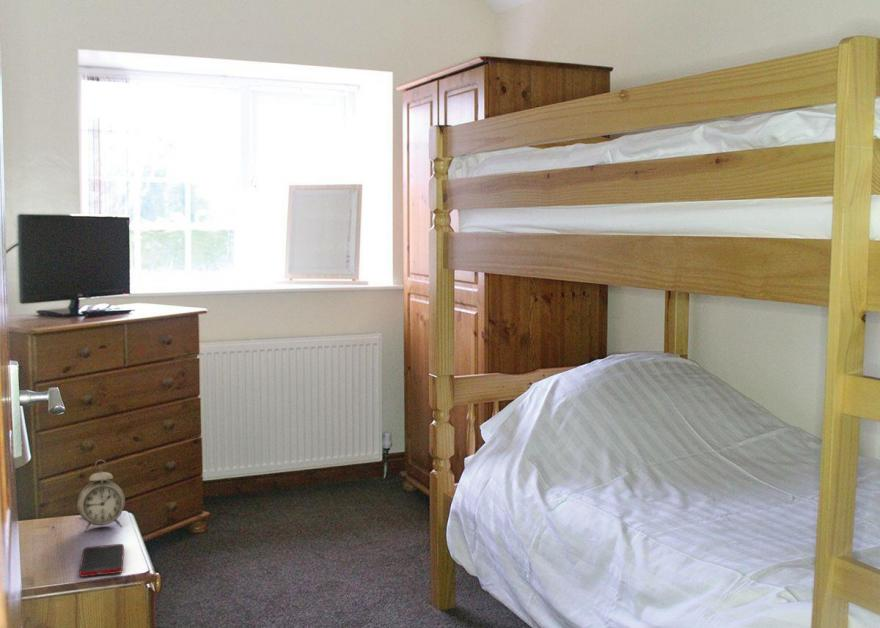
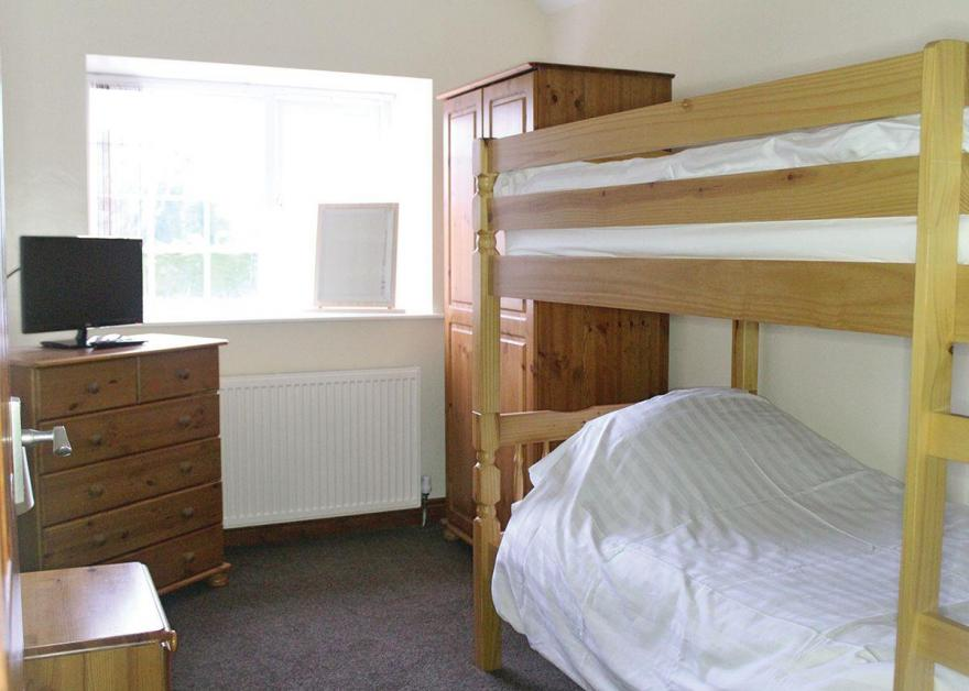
- alarm clock (101, 494)
- cell phone (102, 559)
